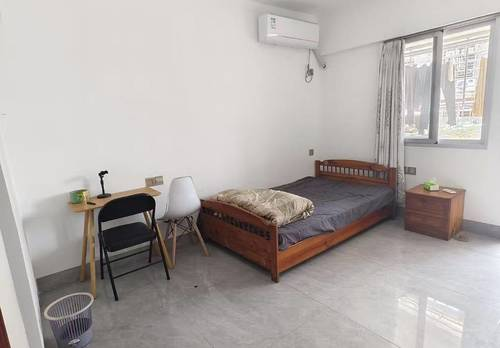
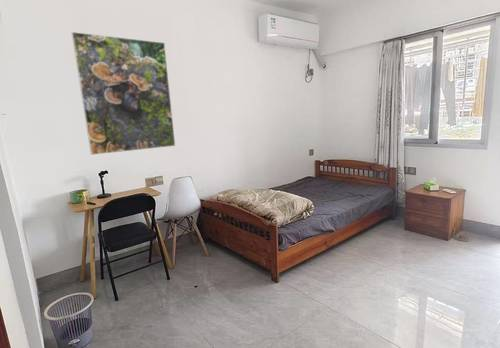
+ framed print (129, 95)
